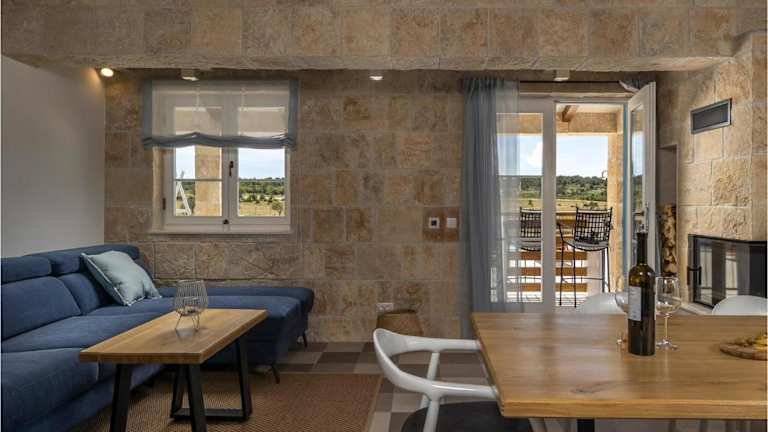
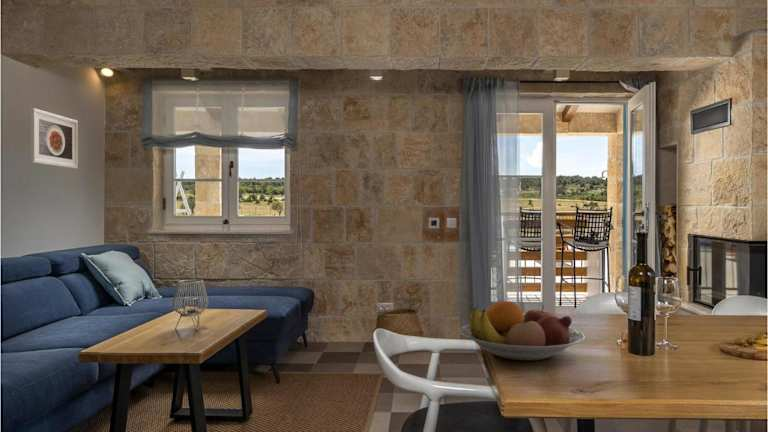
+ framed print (55, 140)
+ fruit bowl (520, 327)
